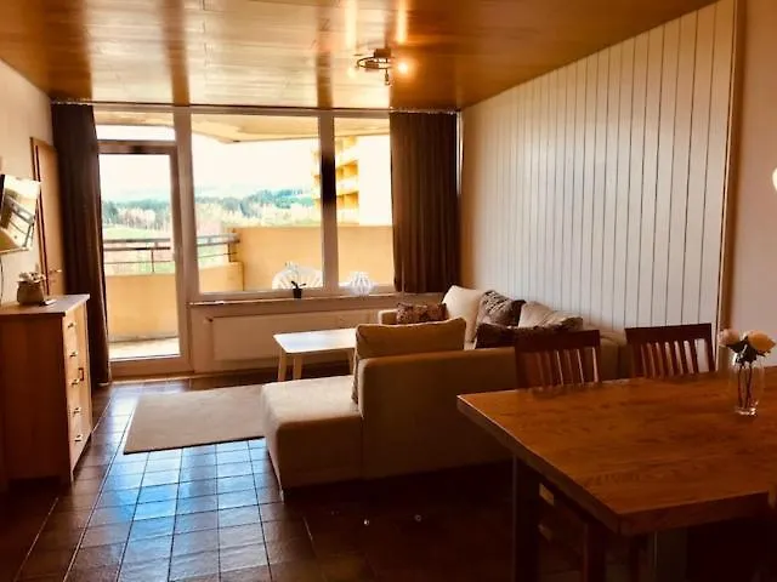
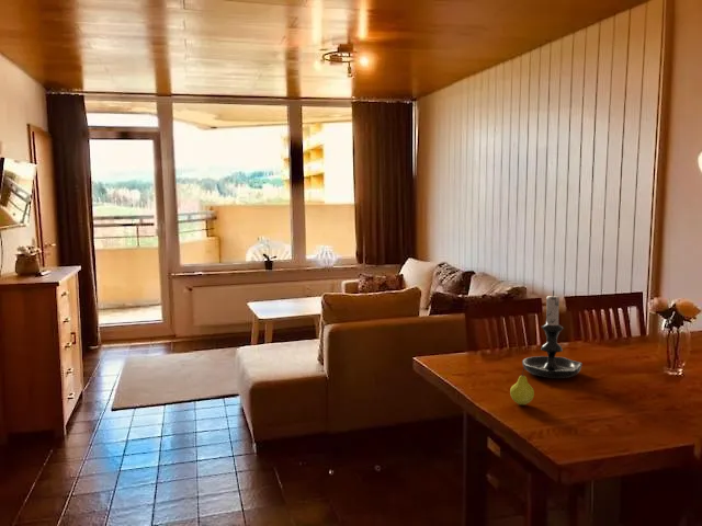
+ fruit (521, 385)
+ candle holder (553, 332)
